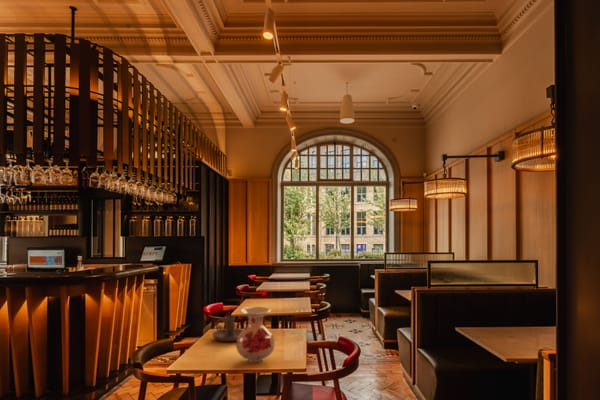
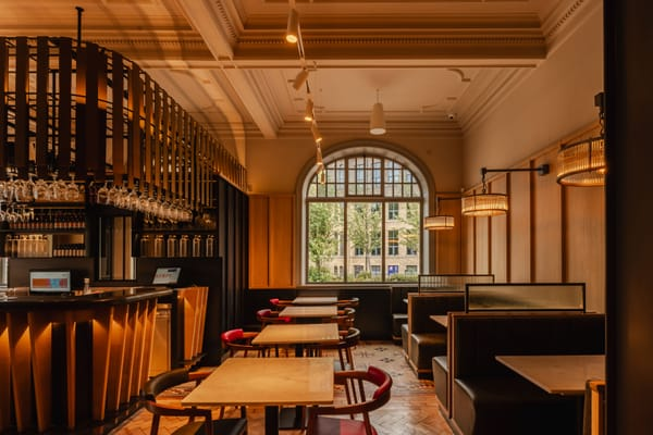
- candle holder (227, 327)
- vase (255, 334)
